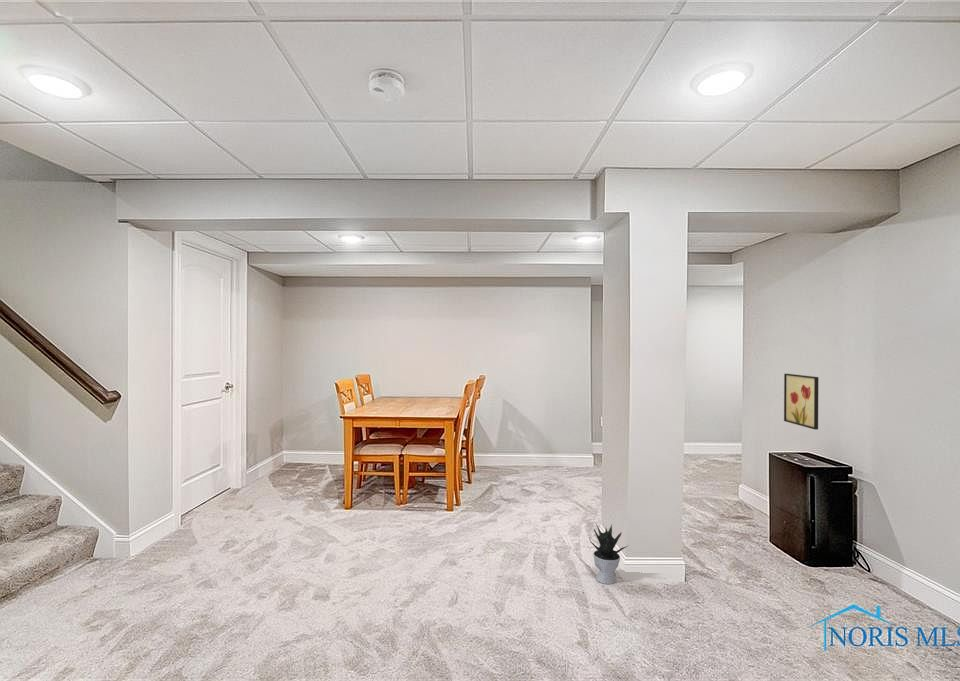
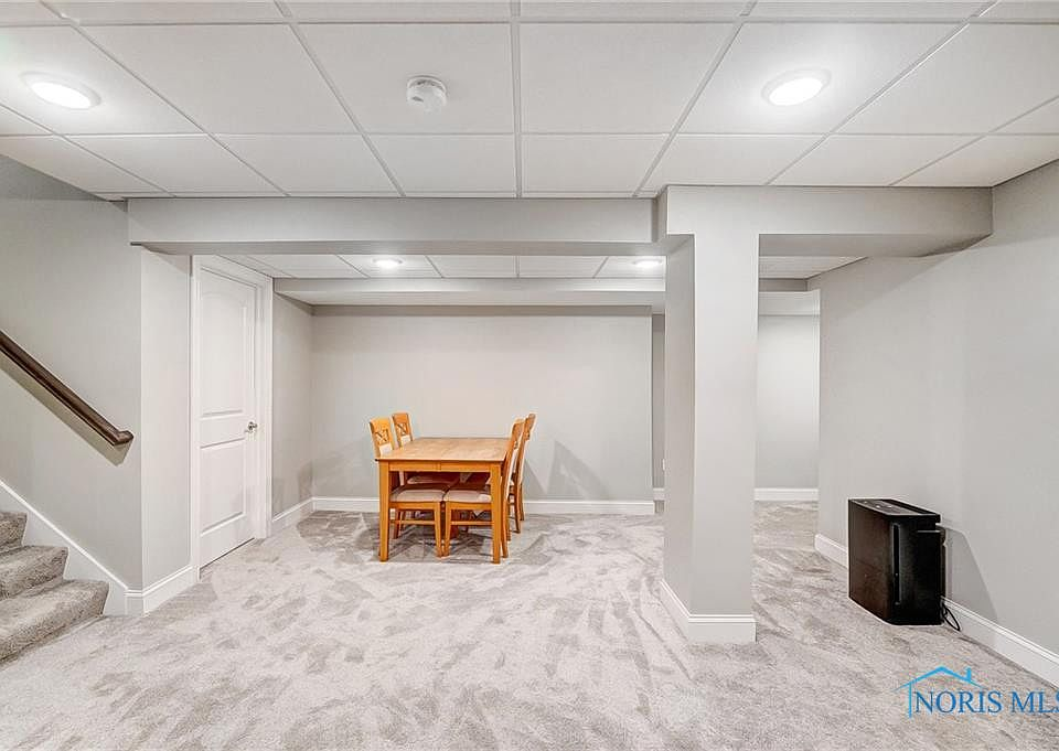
- potted plant (604, 551)
- wall art (801, 400)
